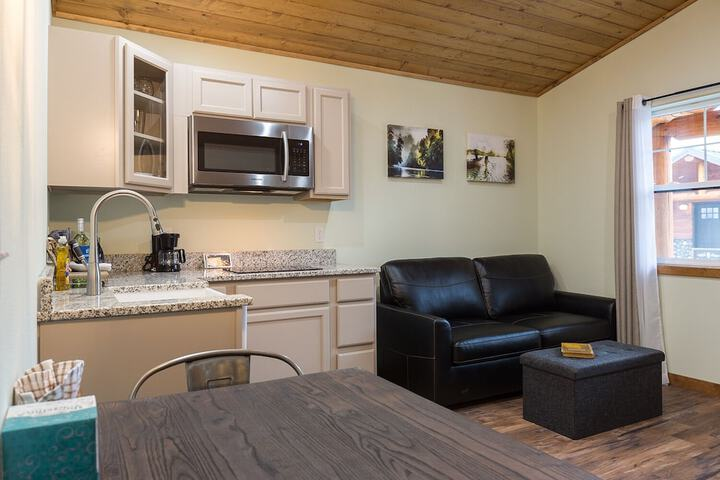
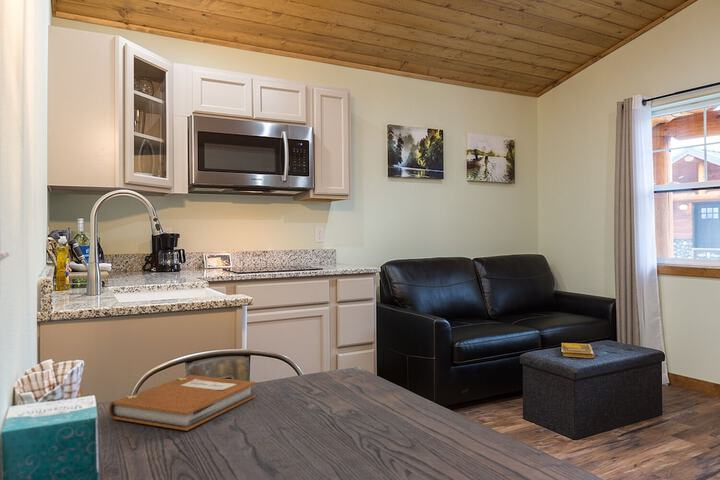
+ notebook (188, 398)
